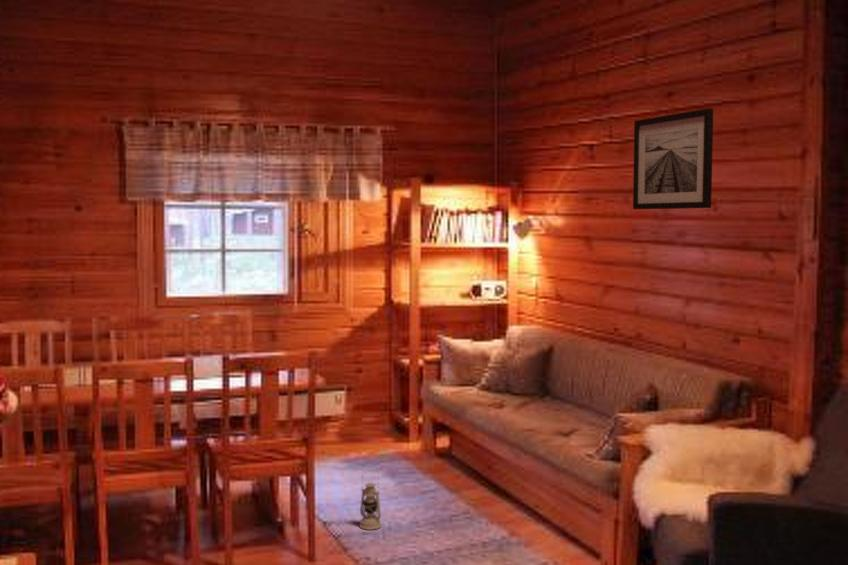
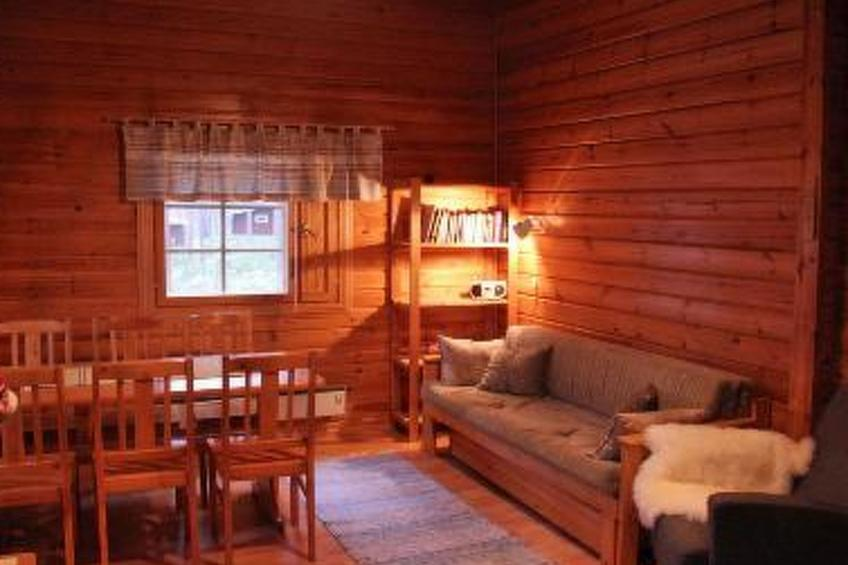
- lantern (370, 494)
- wall art (670, 162)
